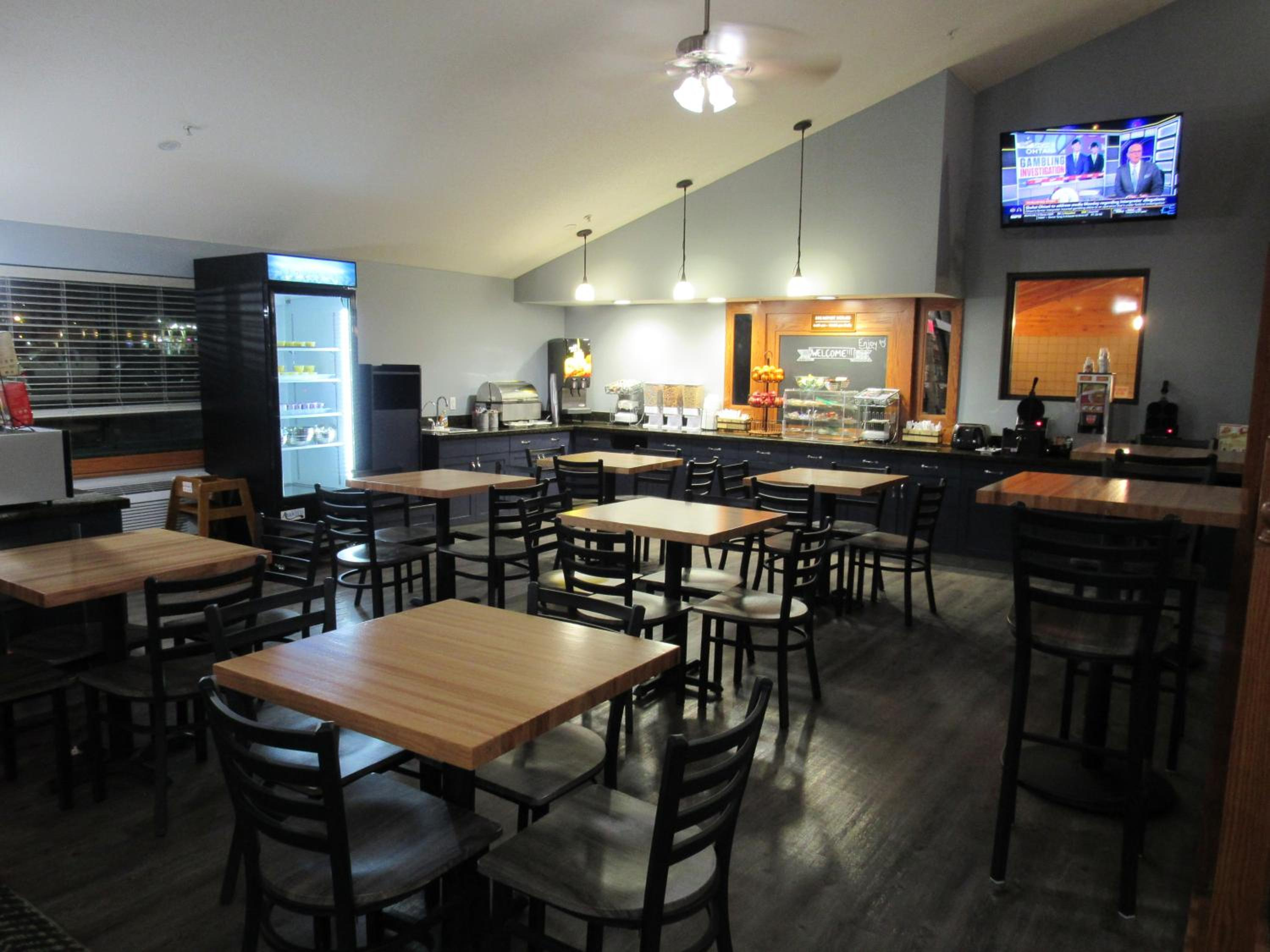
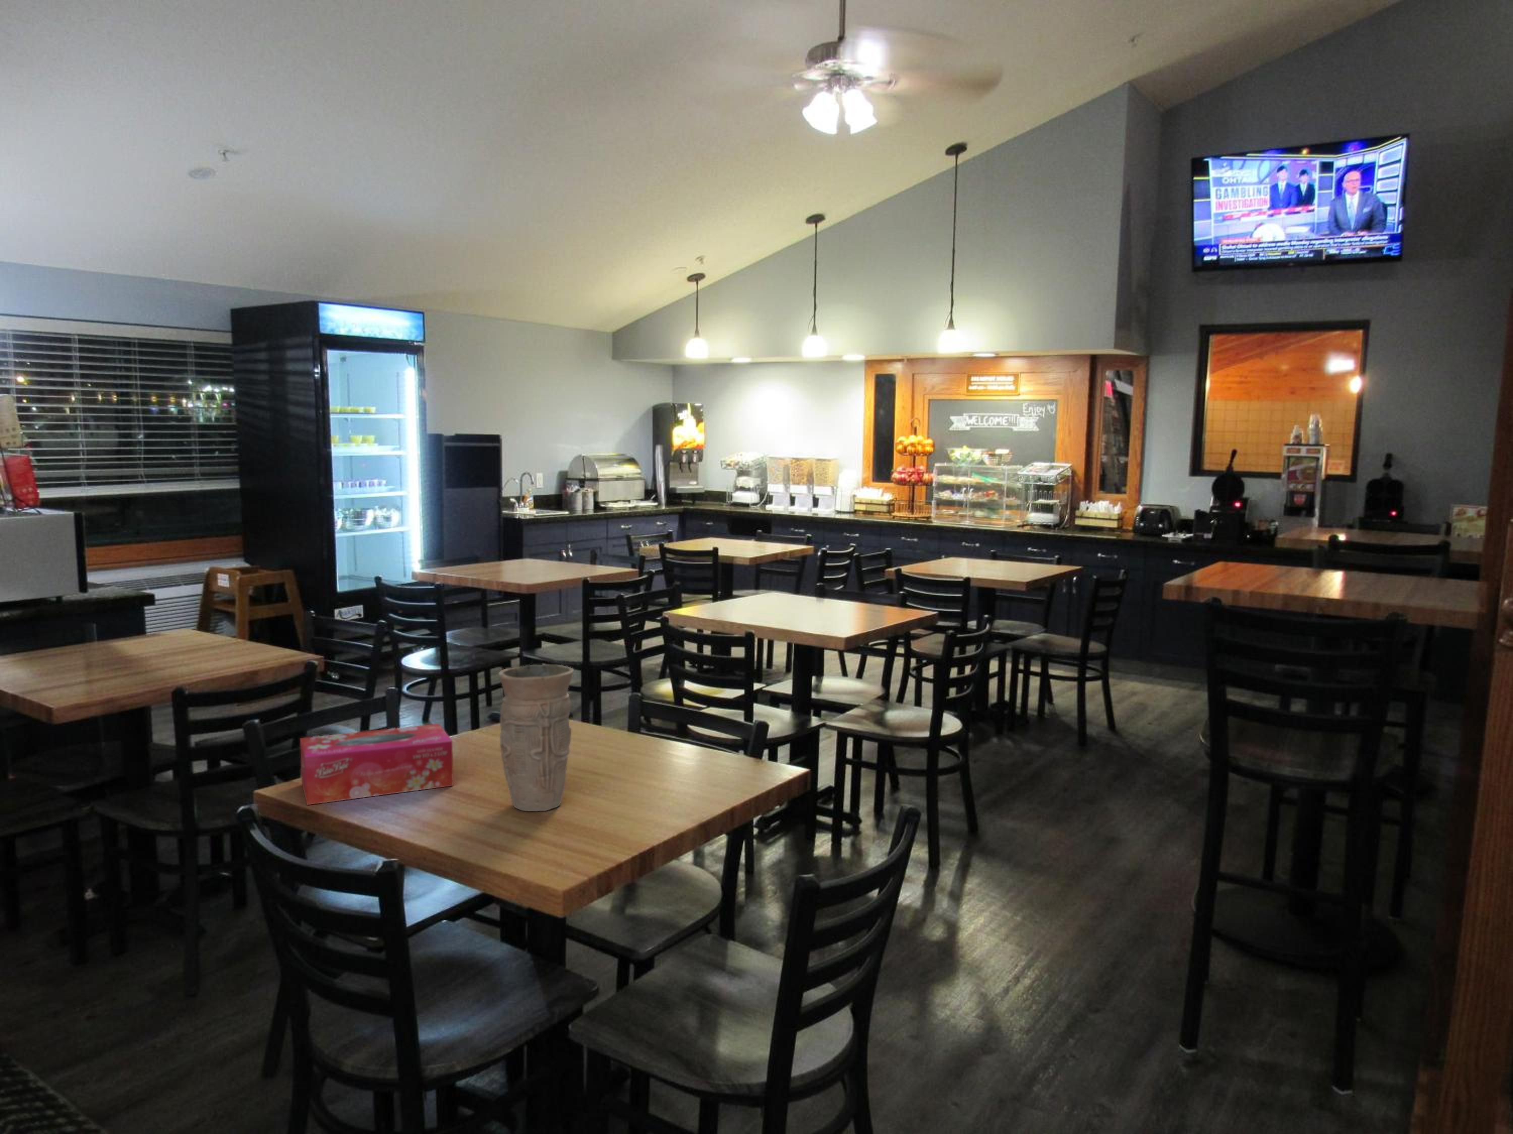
+ tissue box (376, 761)
+ vase (536, 737)
